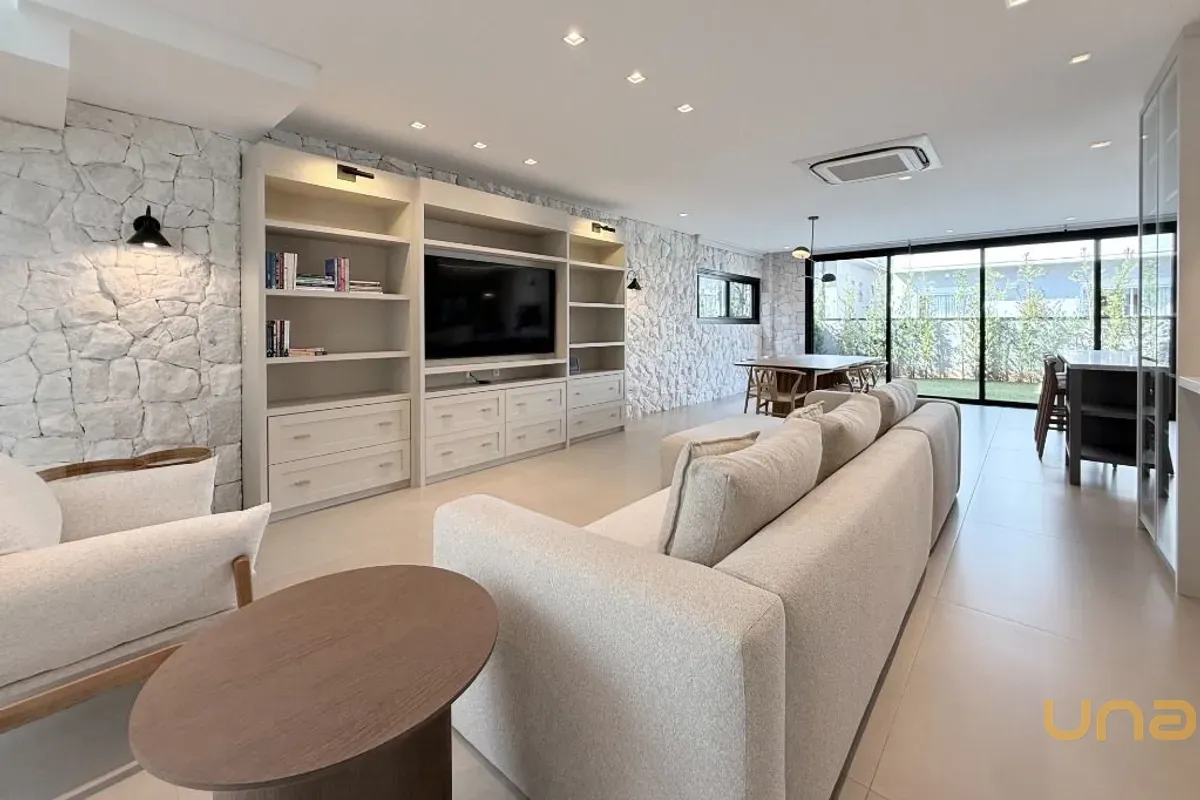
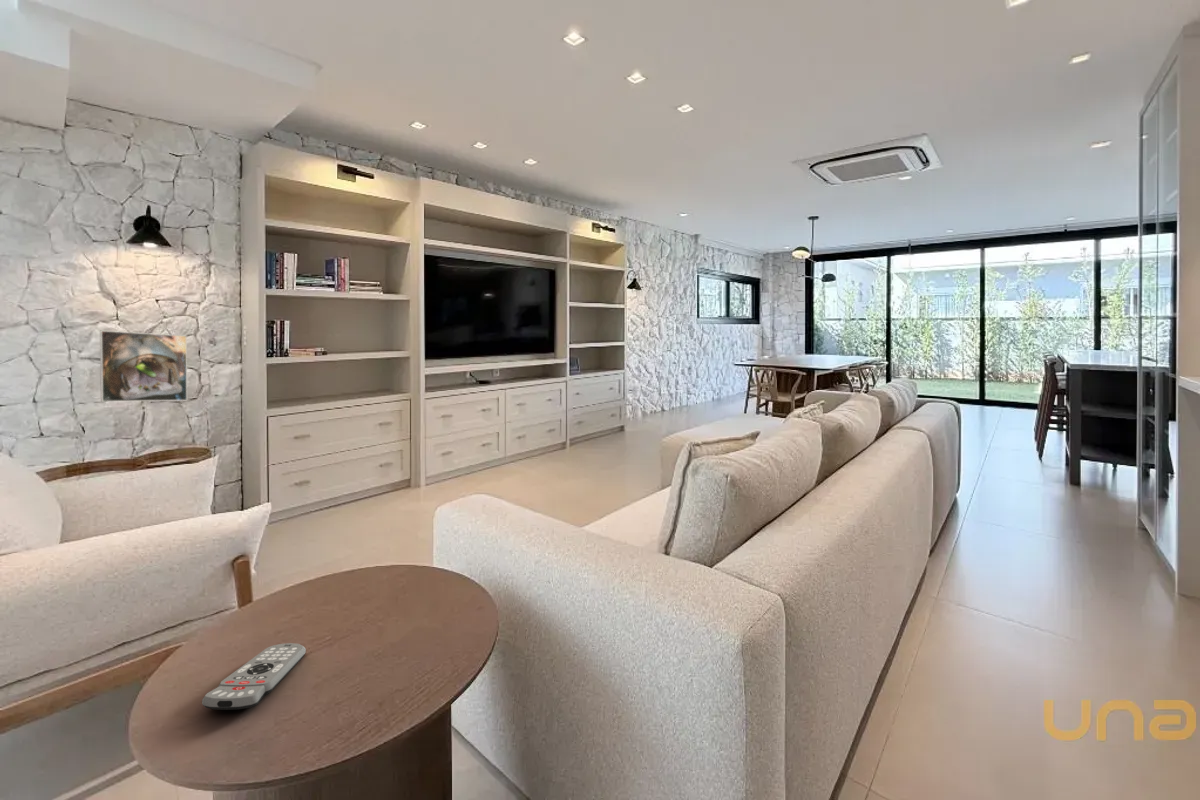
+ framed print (145, 367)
+ remote control (261, 673)
